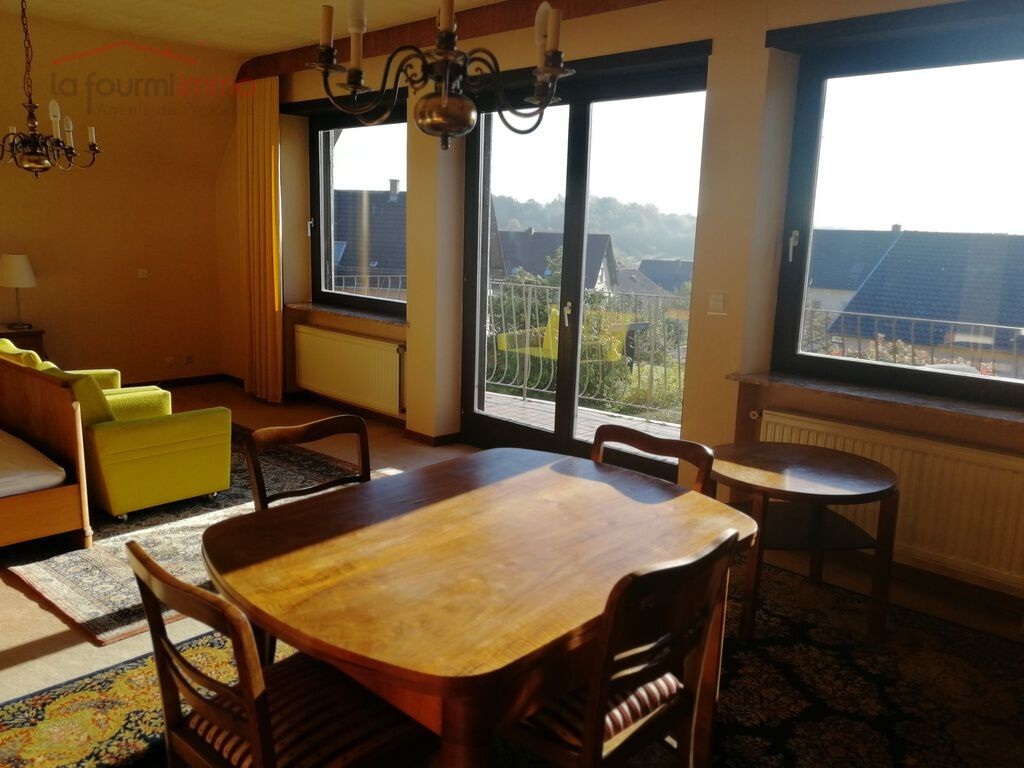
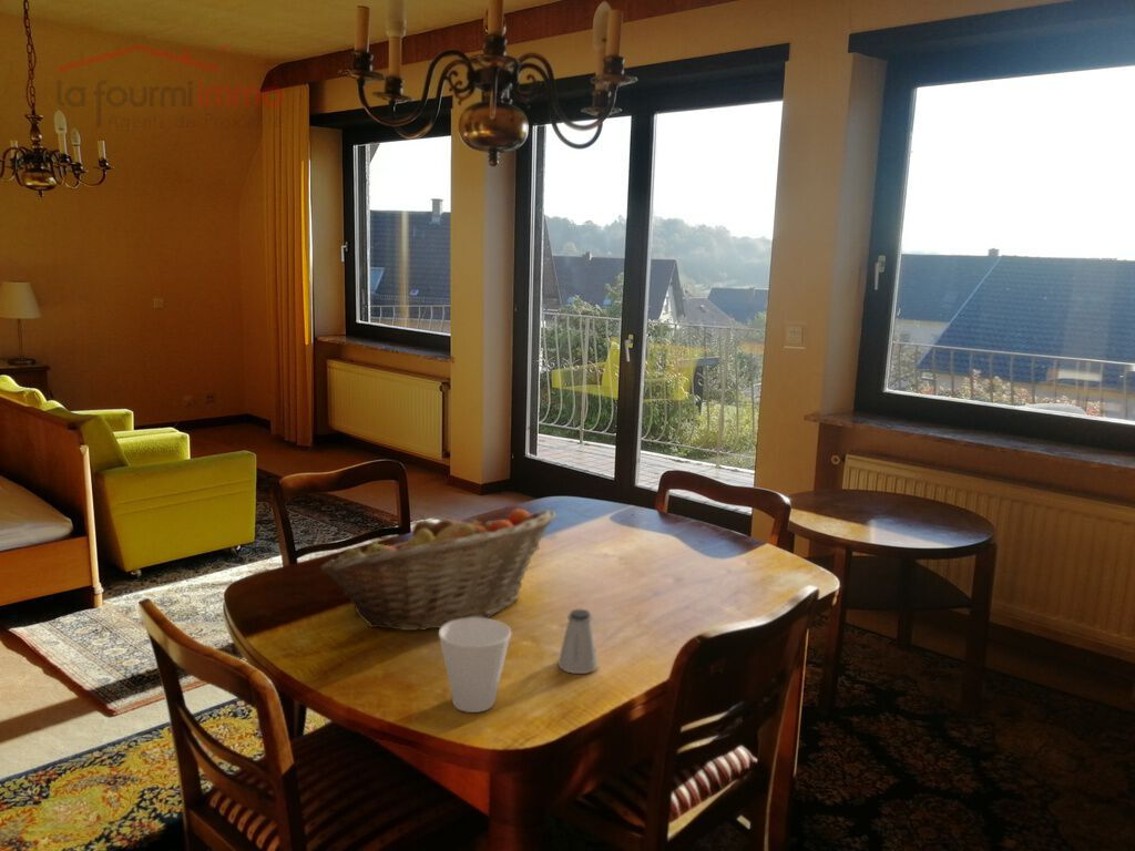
+ saltshaker (579, 638)
+ fruit basket (443, 557)
+ cup (474, 666)
